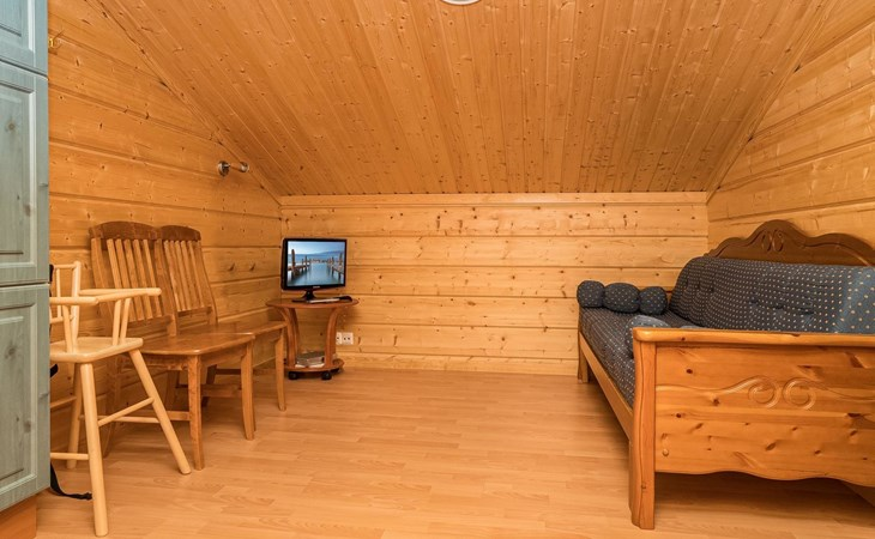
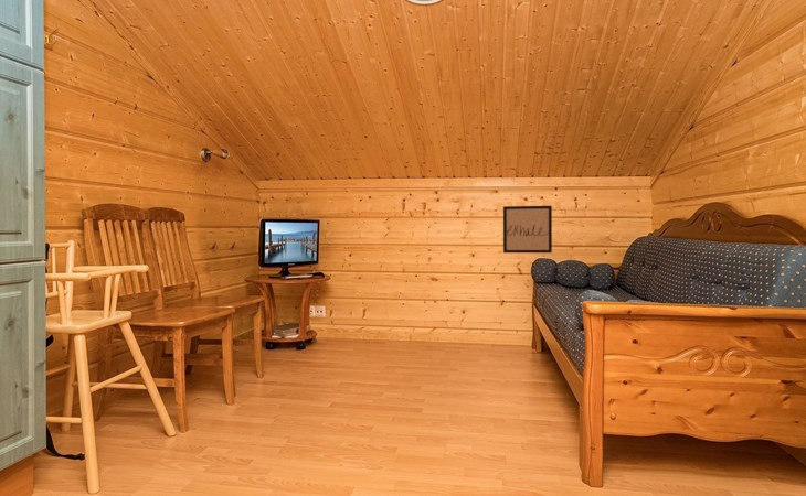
+ wall art (527, 229)
